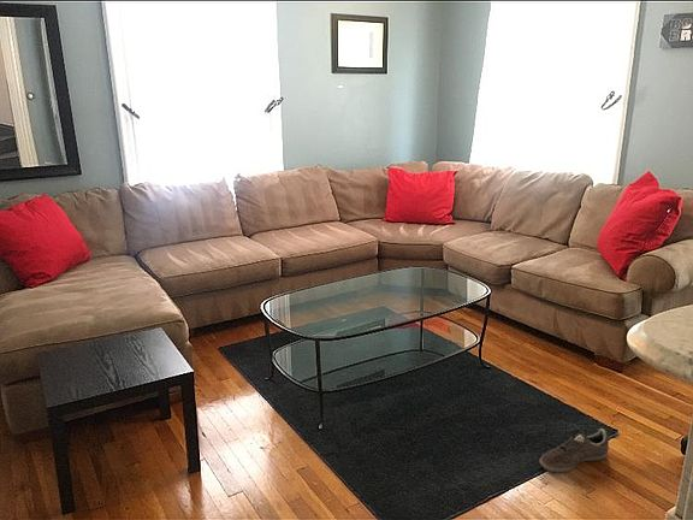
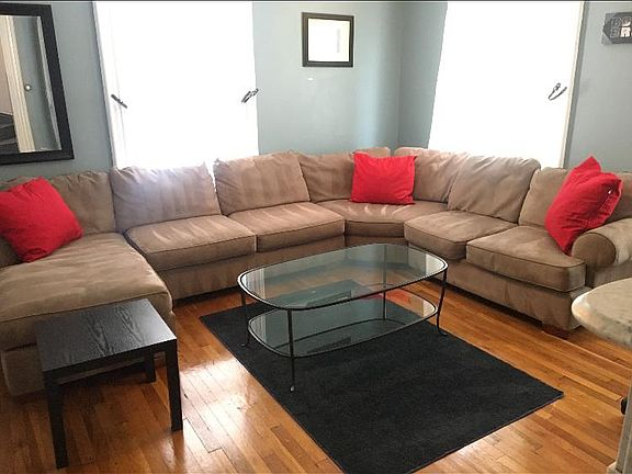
- sneaker (573, 447)
